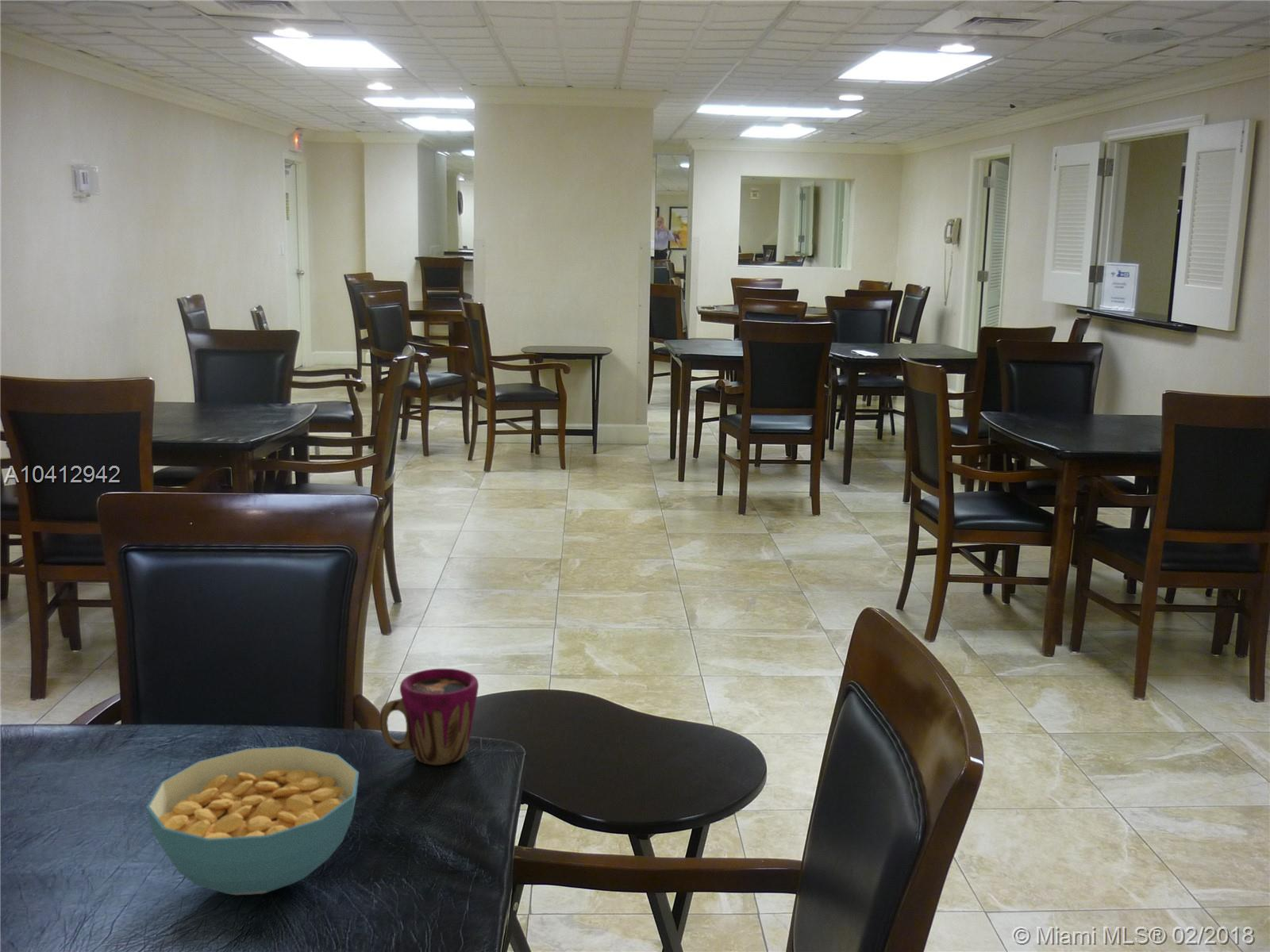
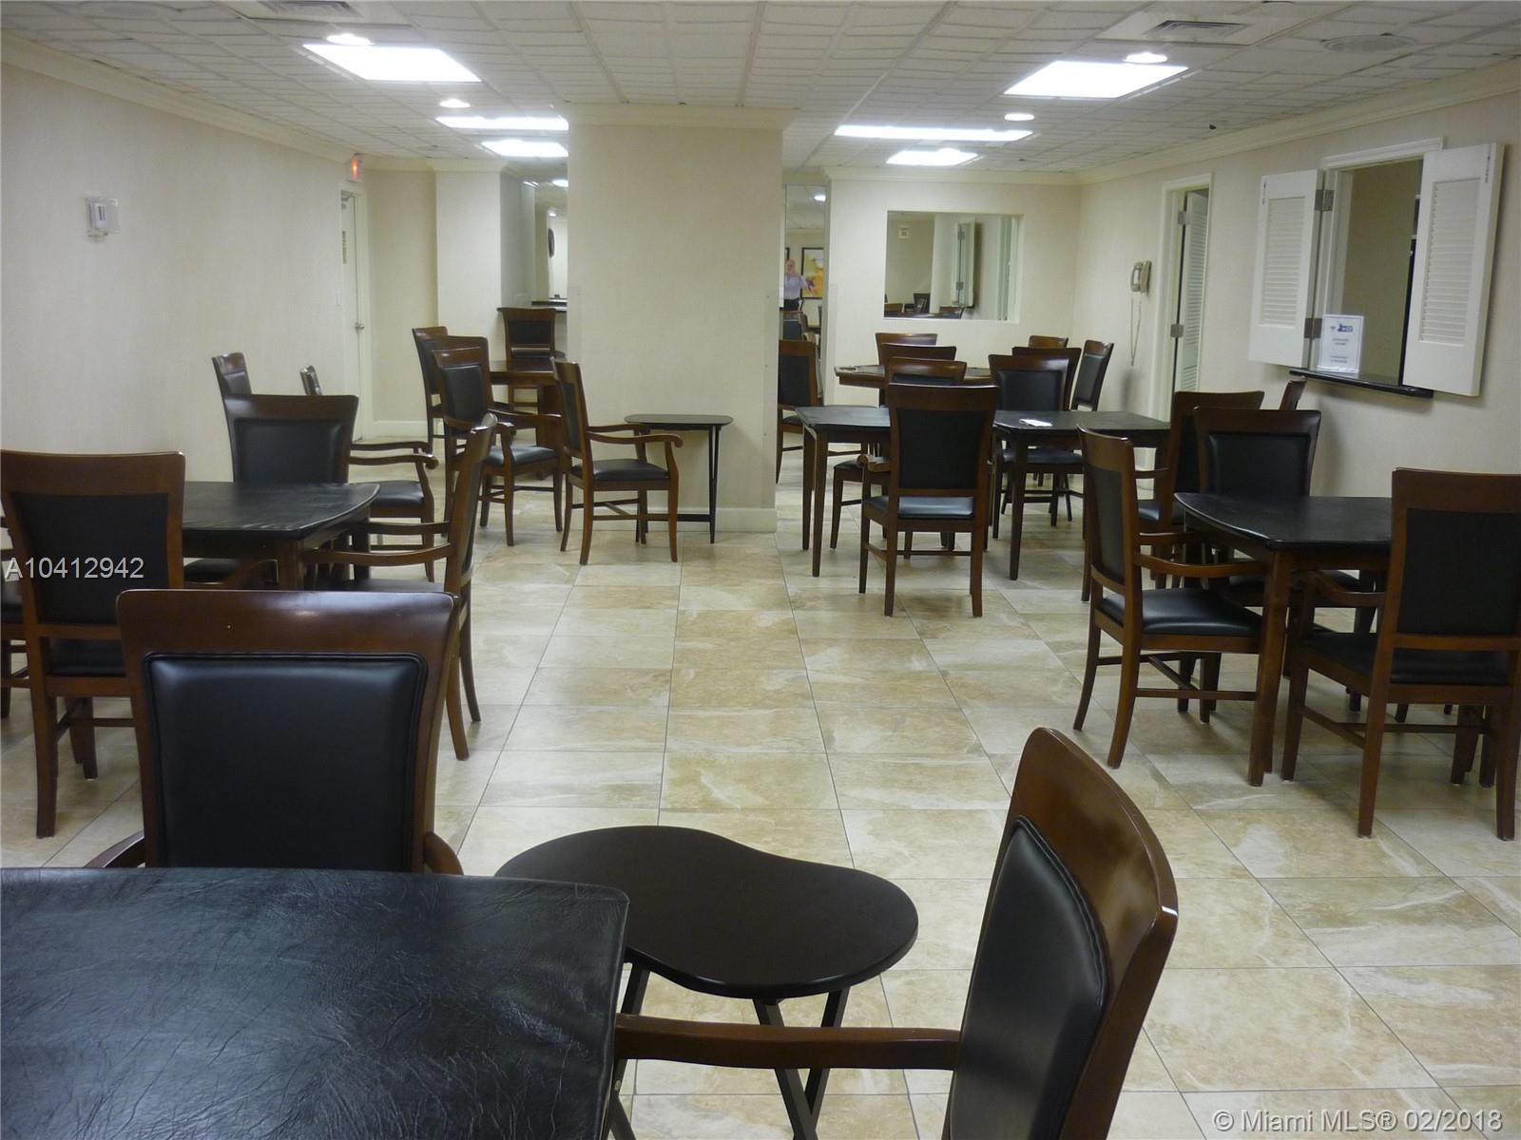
- cup (429, 719)
- cereal bowl (259, 834)
